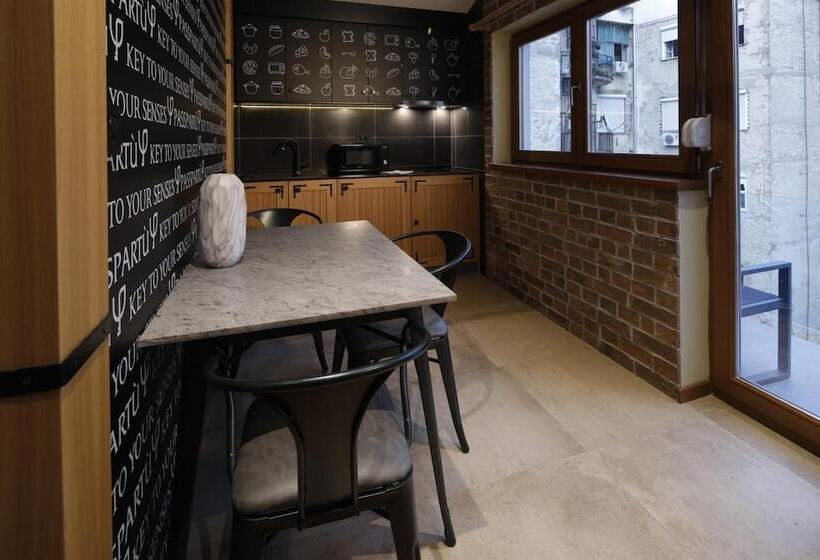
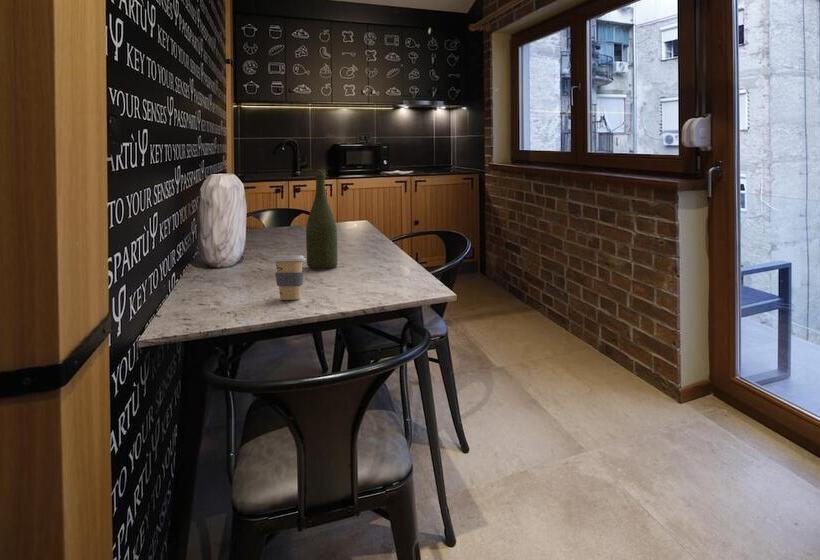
+ coffee cup (289, 277)
+ bottle (321, 220)
